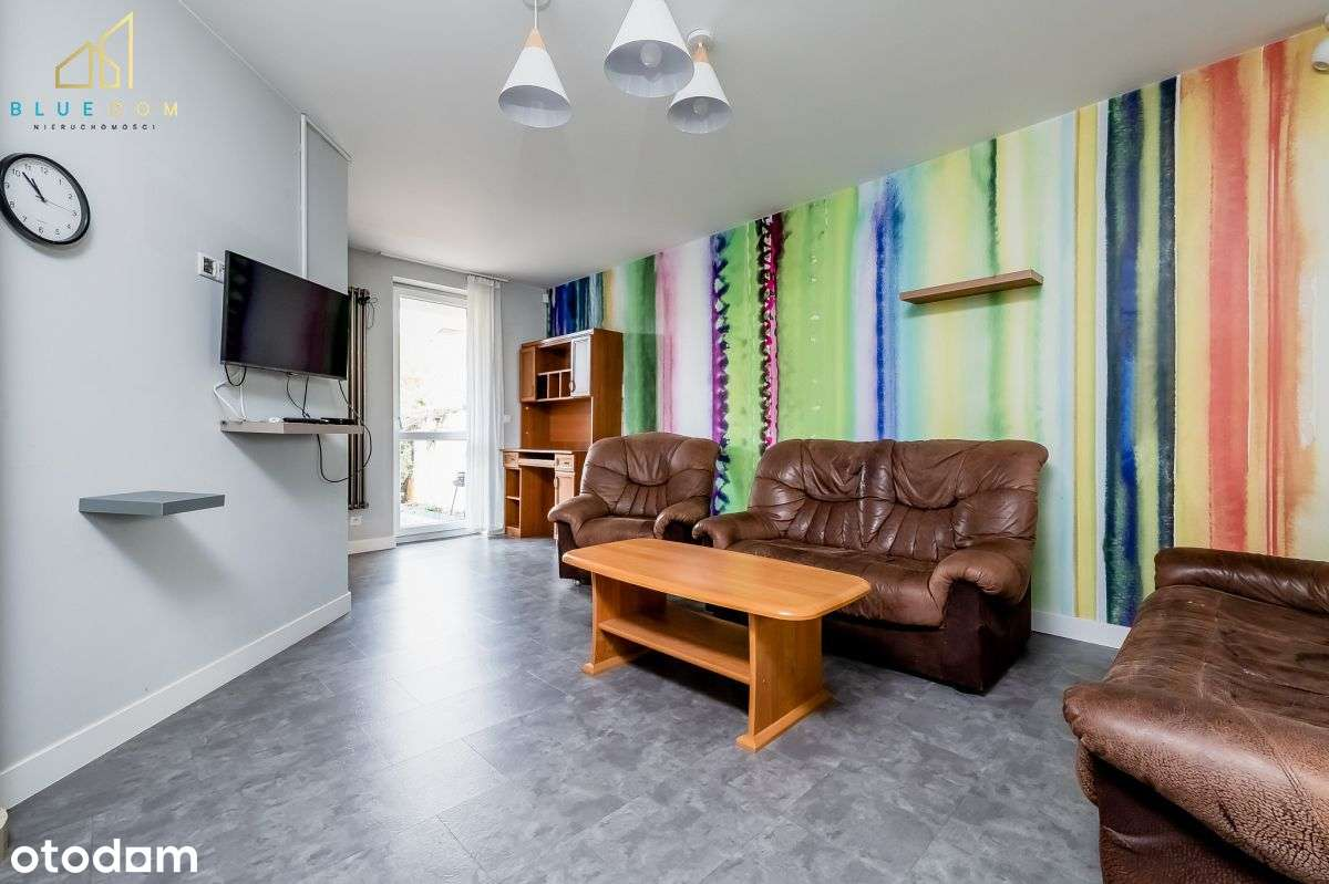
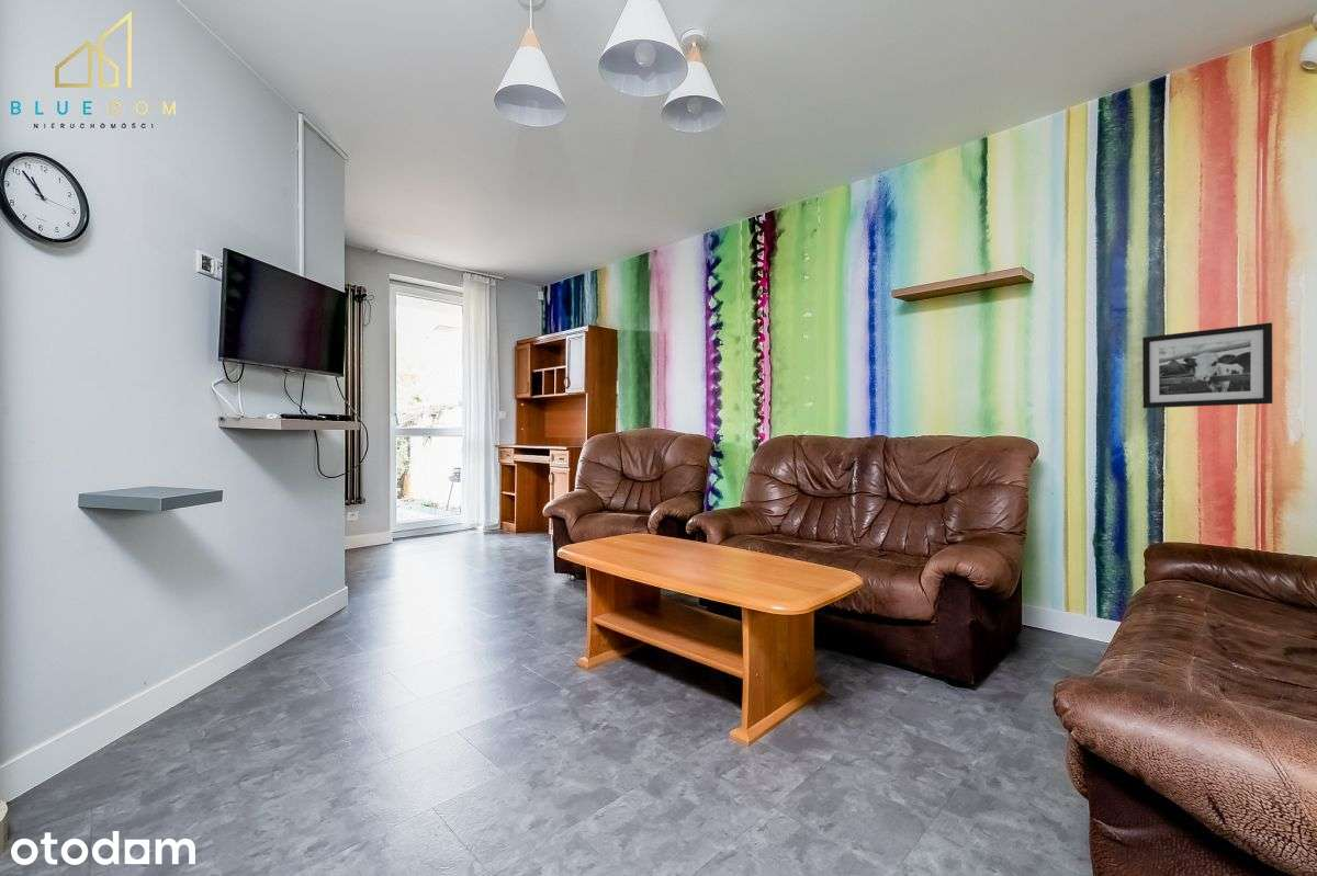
+ picture frame (1203, 367)
